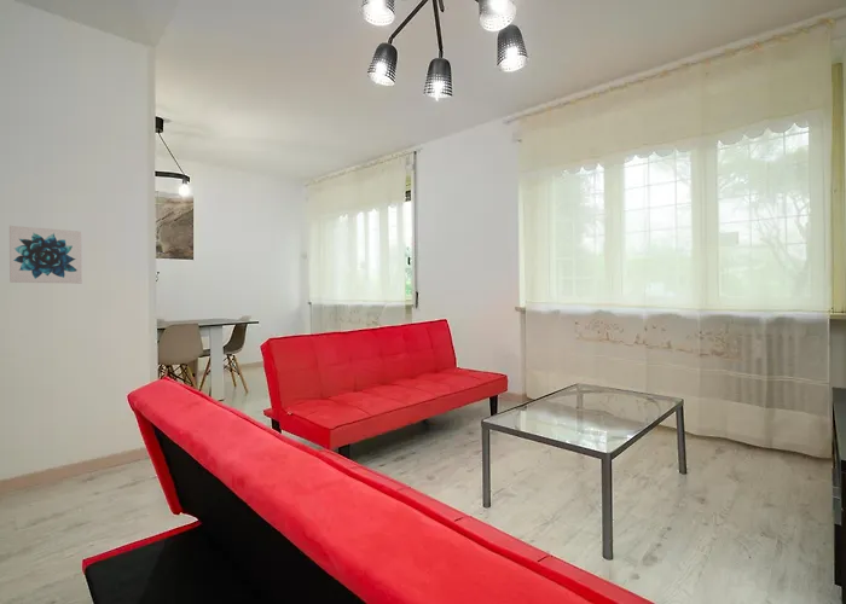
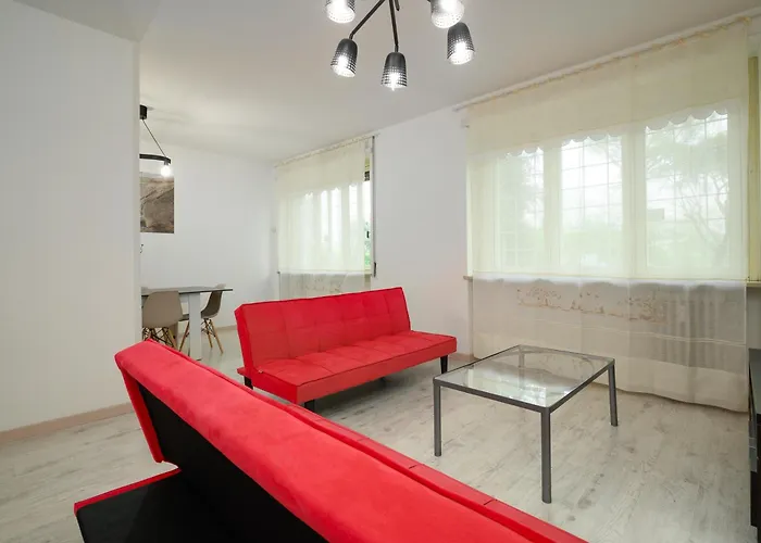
- wall art (47, 255)
